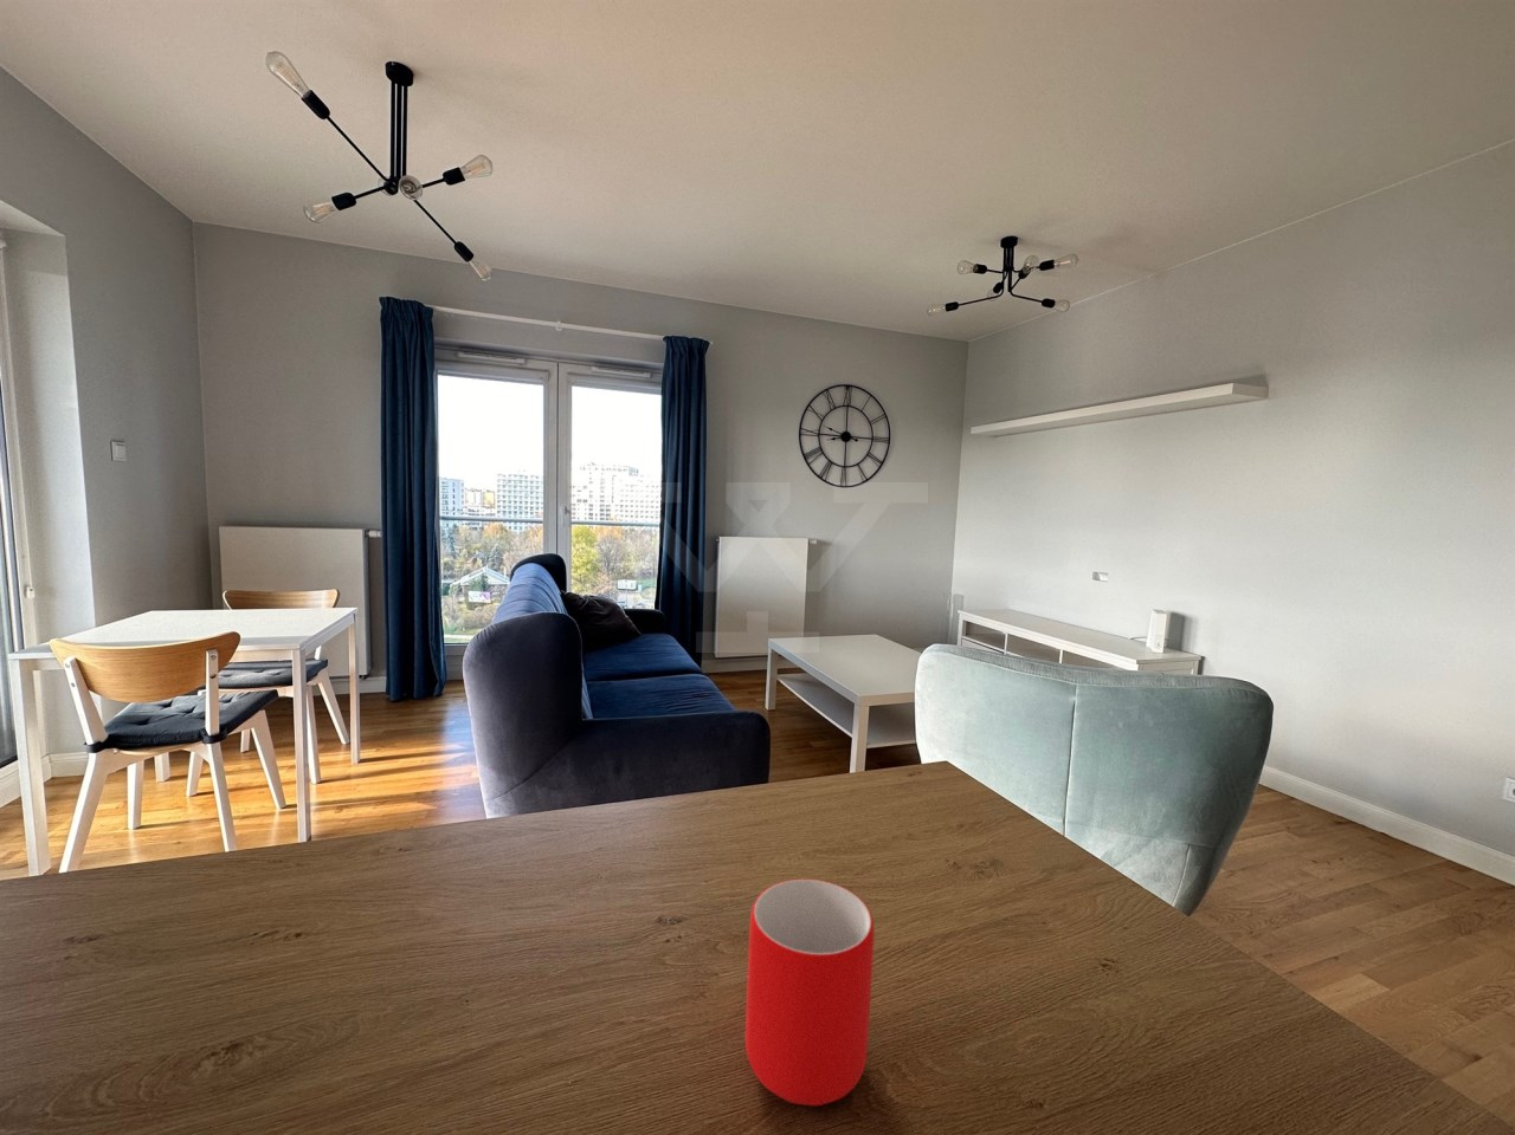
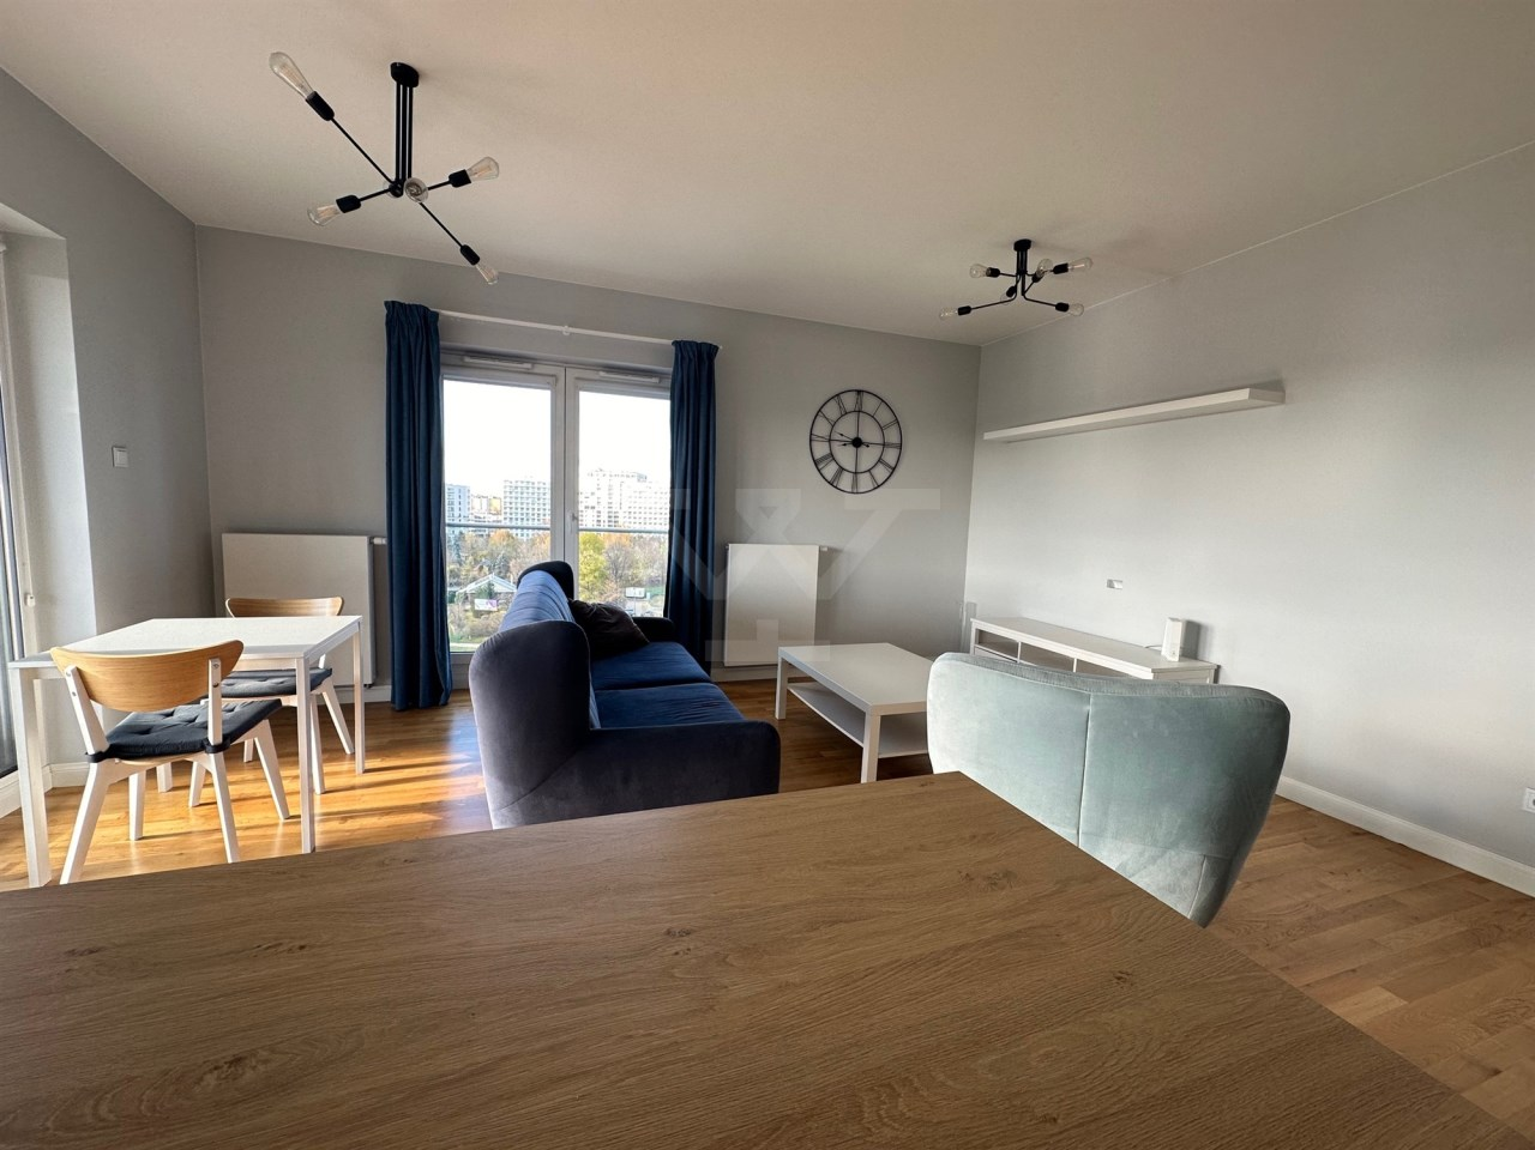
- mug (802, 963)
